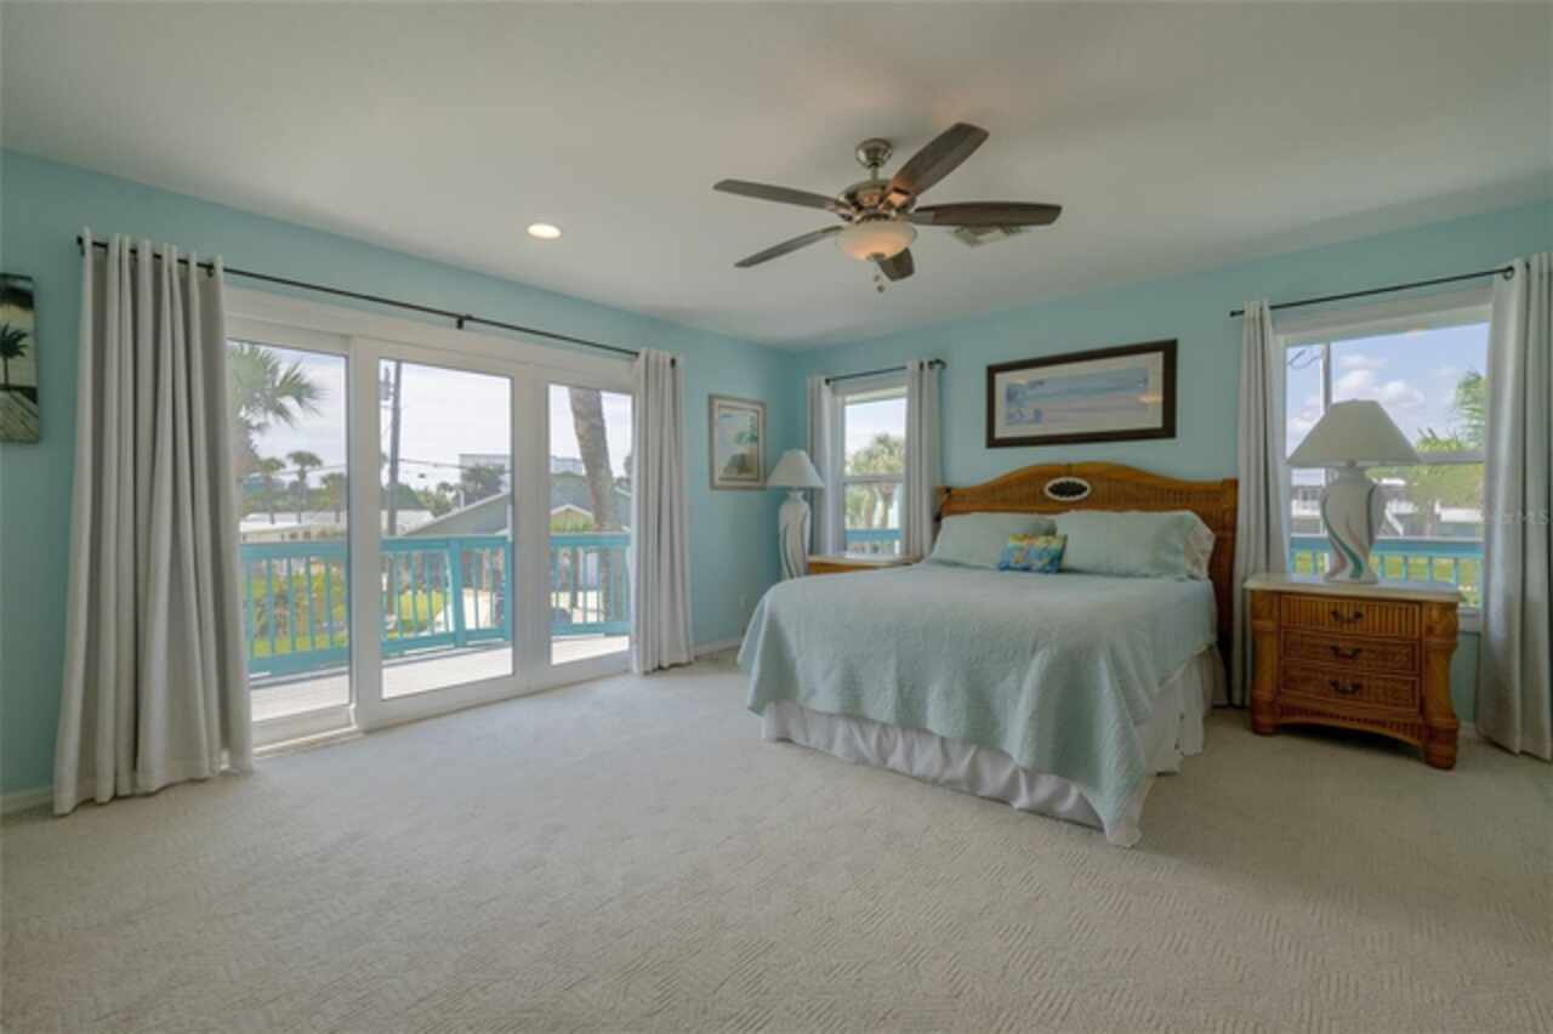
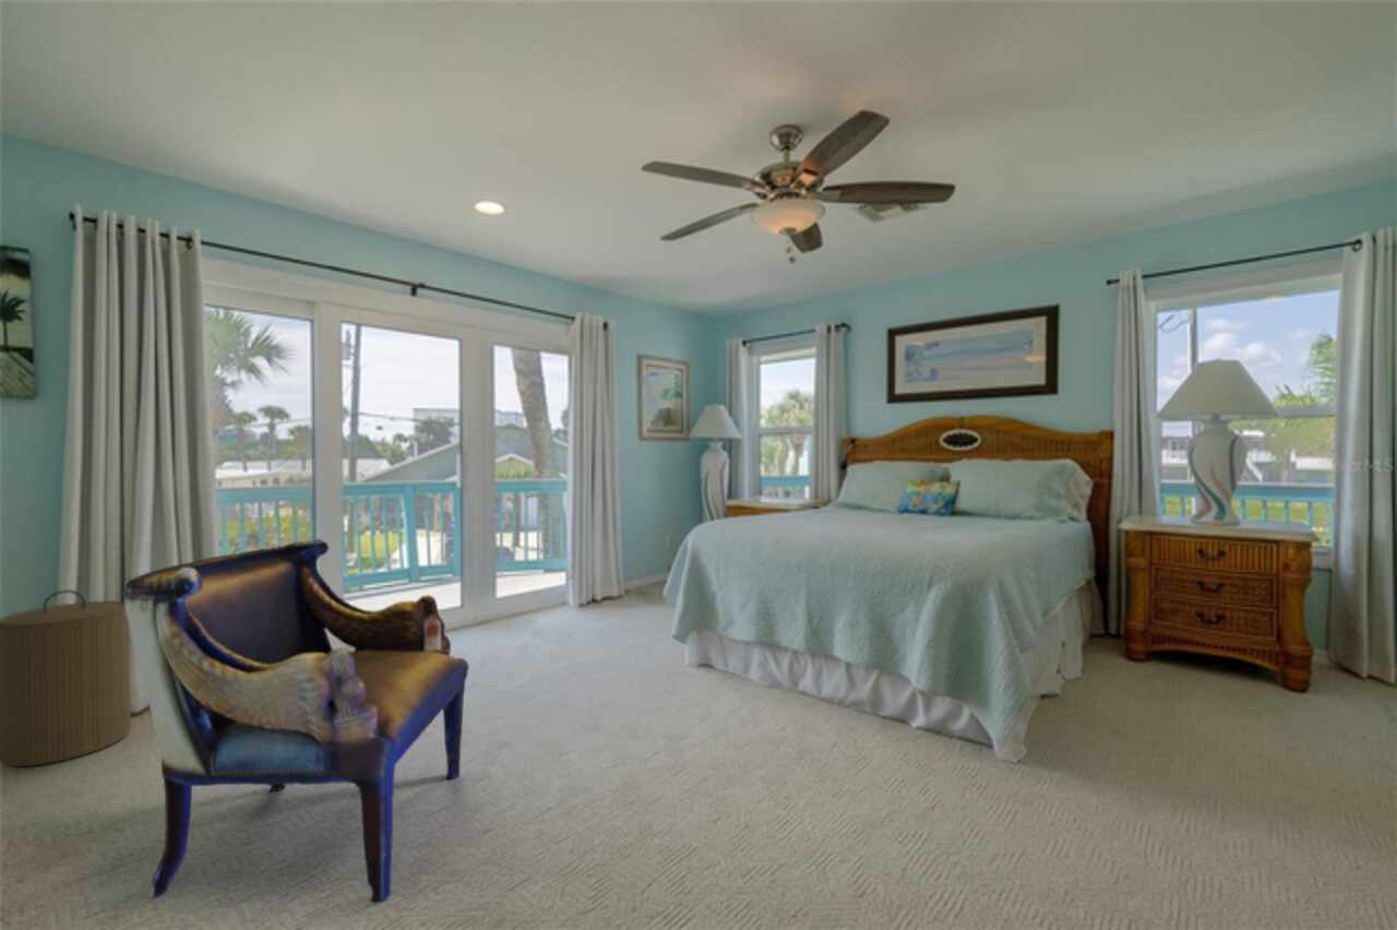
+ armchair (312, 691)
+ laundry hamper (68, 667)
